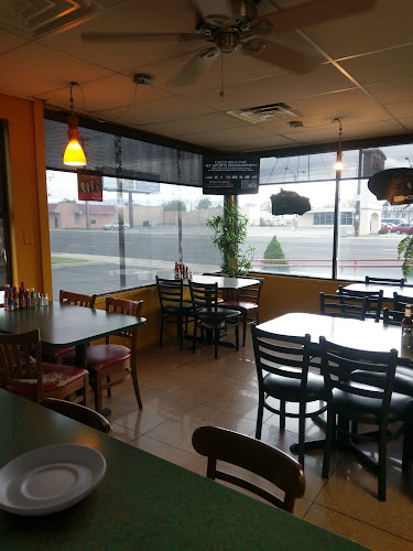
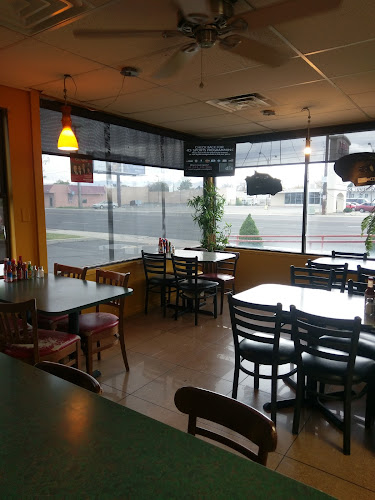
- plate (51, 480)
